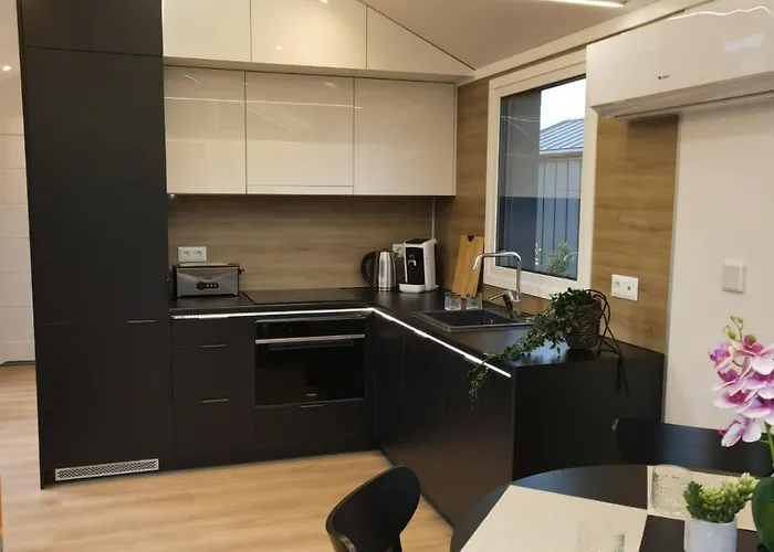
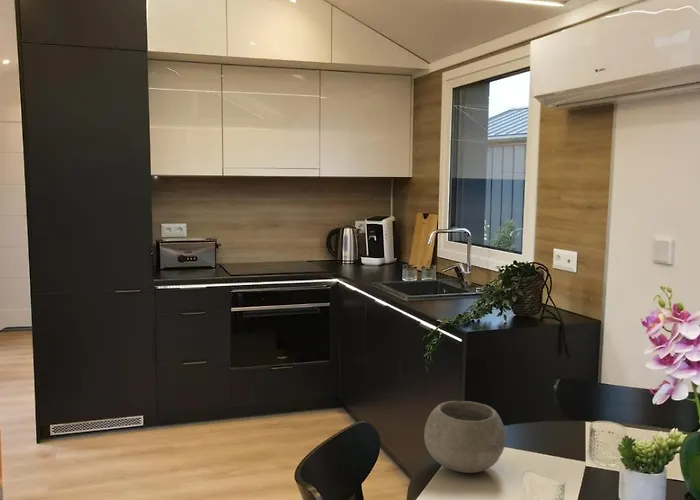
+ bowl (464, 438)
